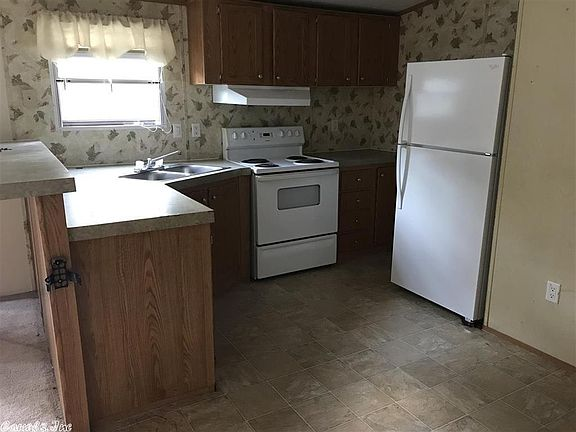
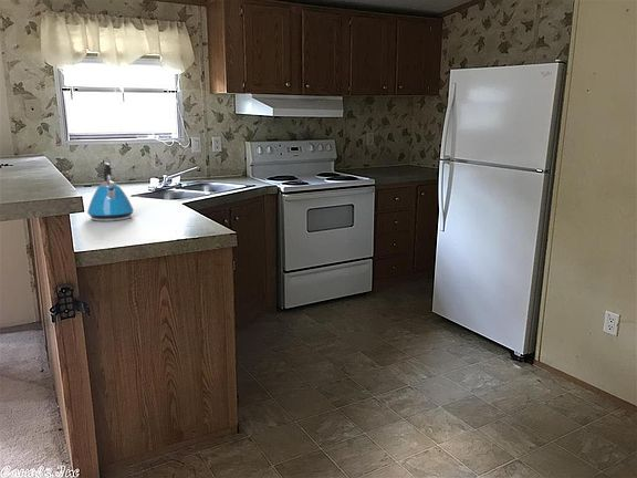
+ kettle (108, 190)
